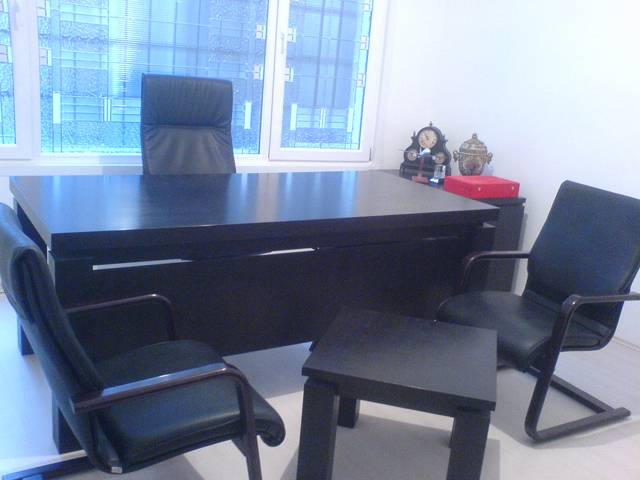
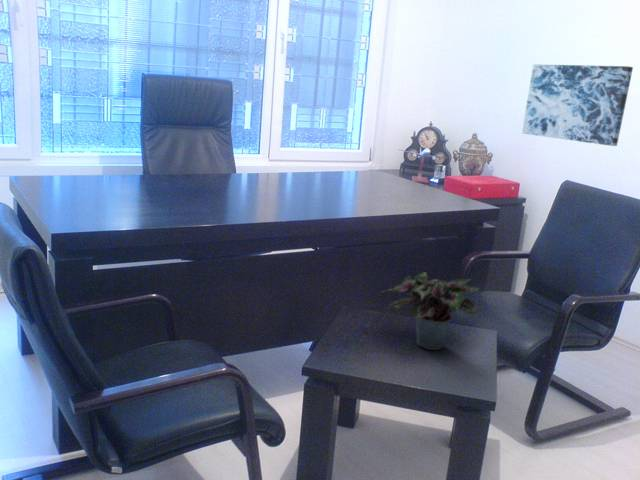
+ wall art (573, 103)
+ potted plant (432, 311)
